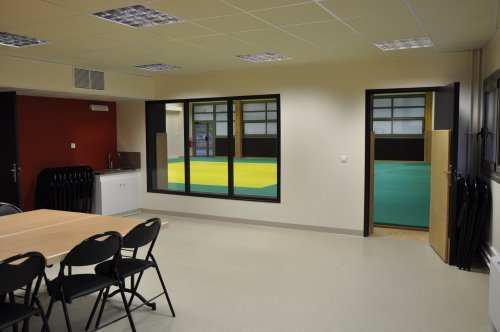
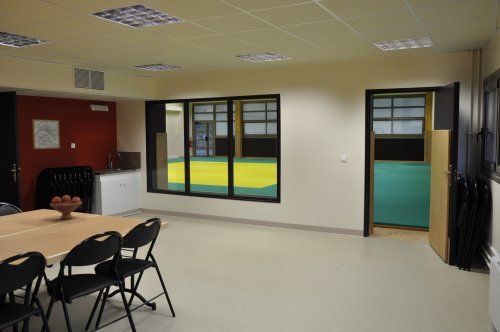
+ fruit bowl (66, 207)
+ wall art (46, 134)
